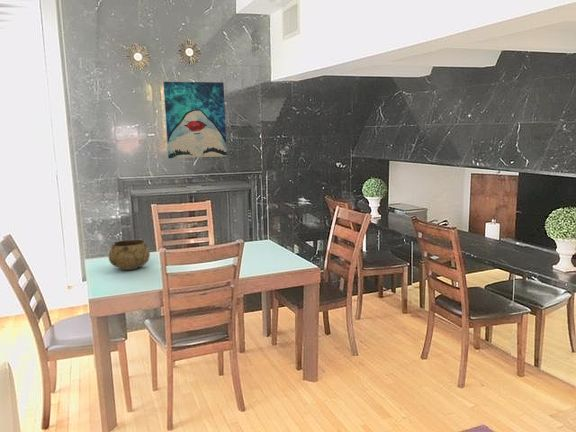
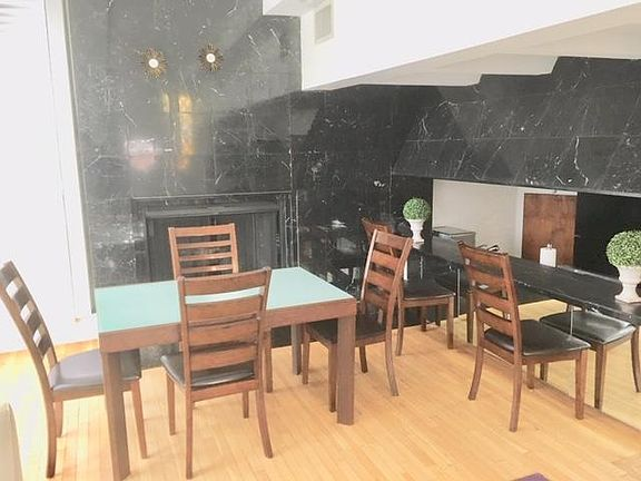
- decorative bowl (129, 255)
- wall art (195, 120)
